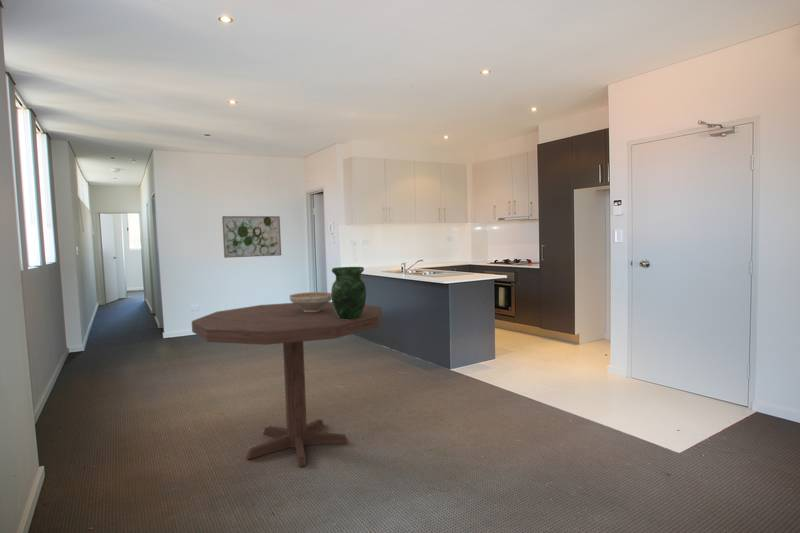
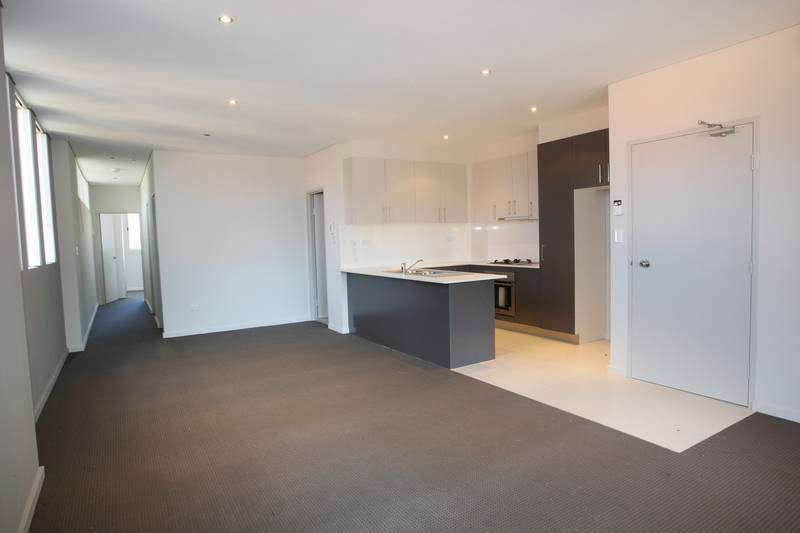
- vase (348, 292)
- decorative bowl (311, 302)
- dining table (294, 379)
- wall art (252, 236)
